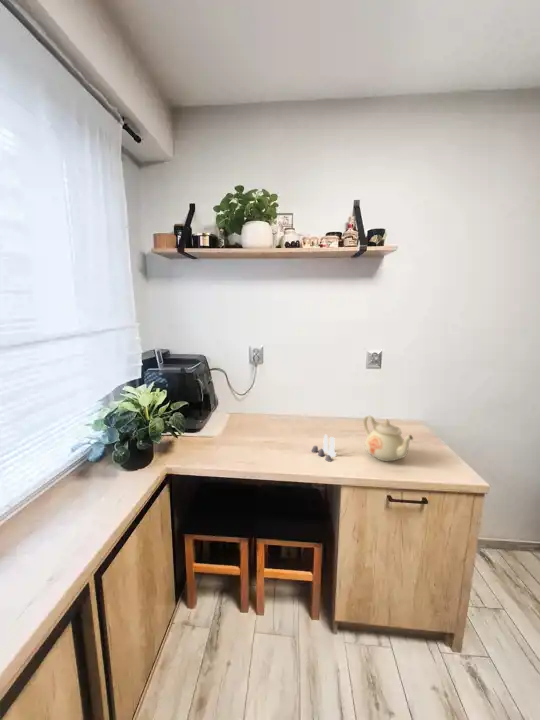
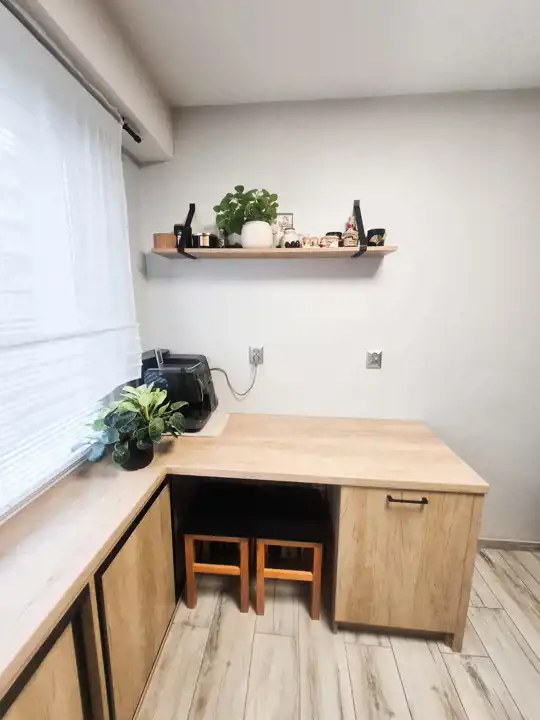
- salt and pepper shaker set (325, 445)
- teapot (385, 437)
